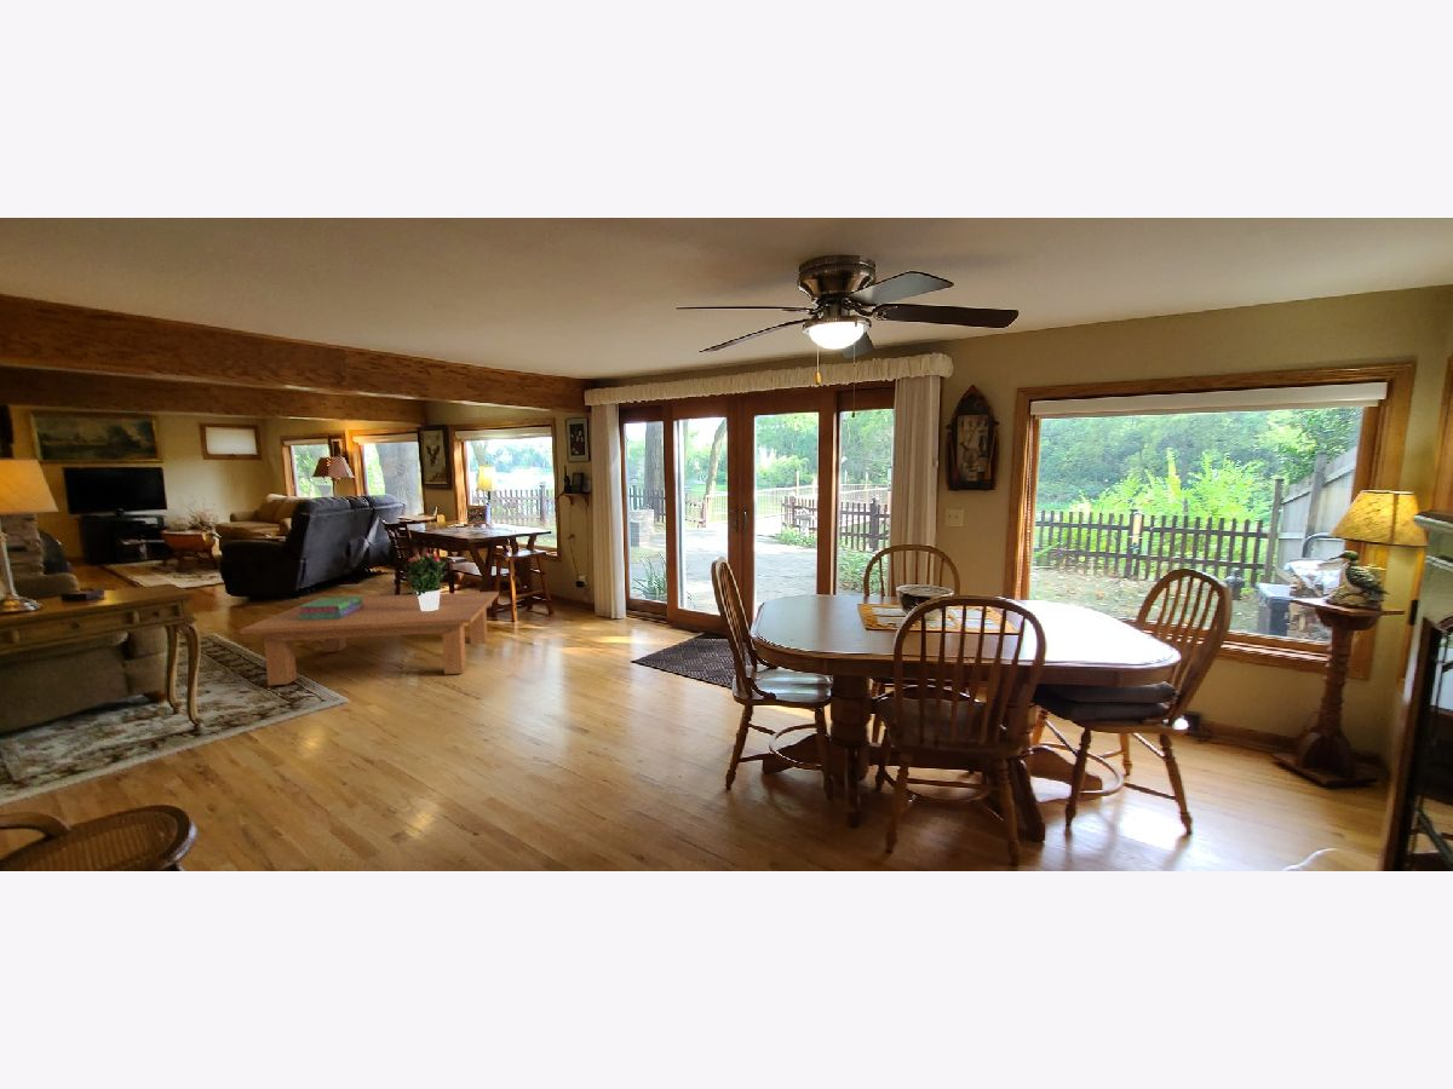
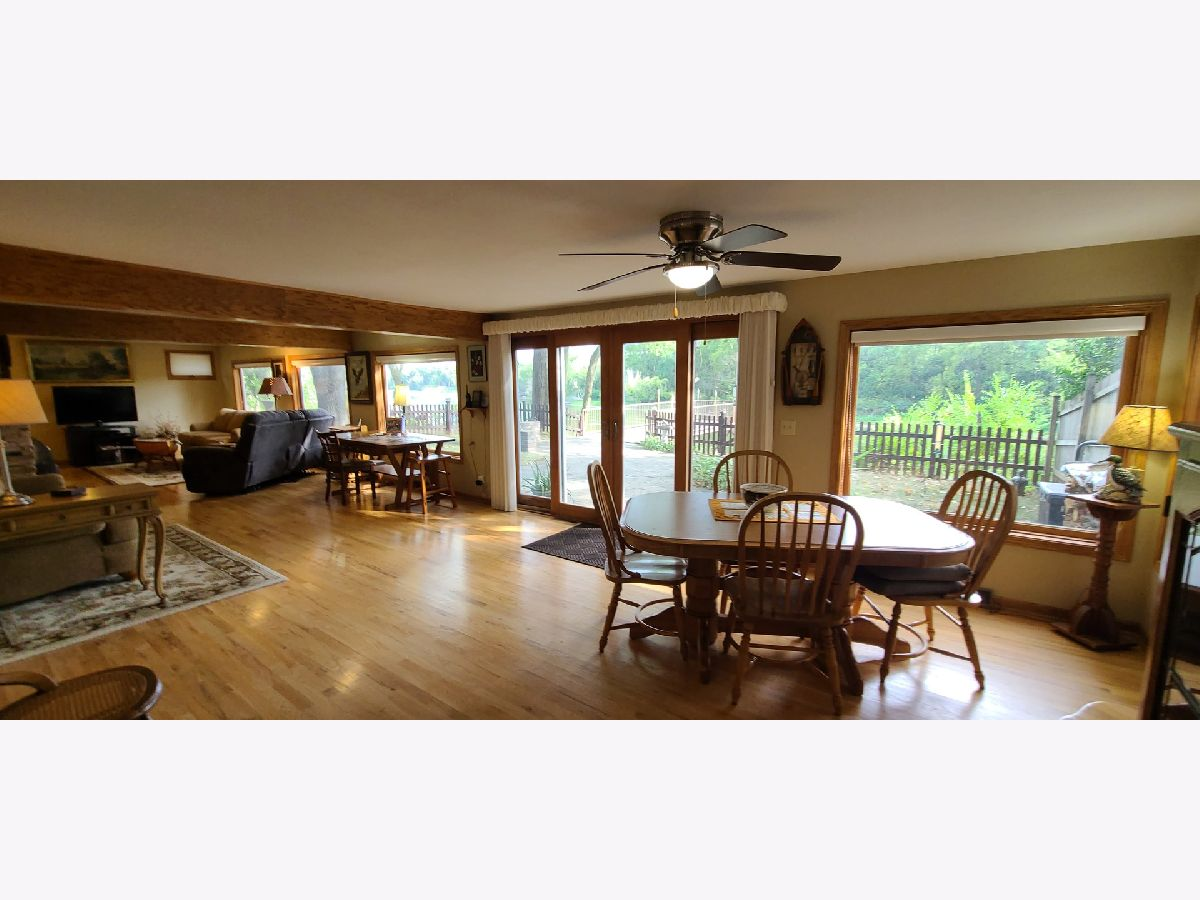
- potted flower (426, 581)
- coffee table (390, 633)
- stack of books (332, 606)
